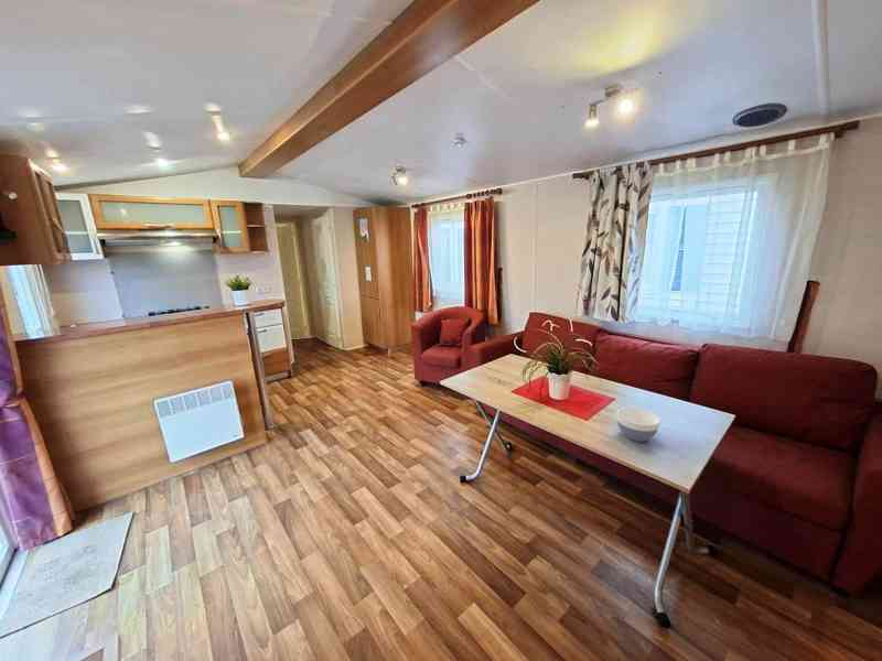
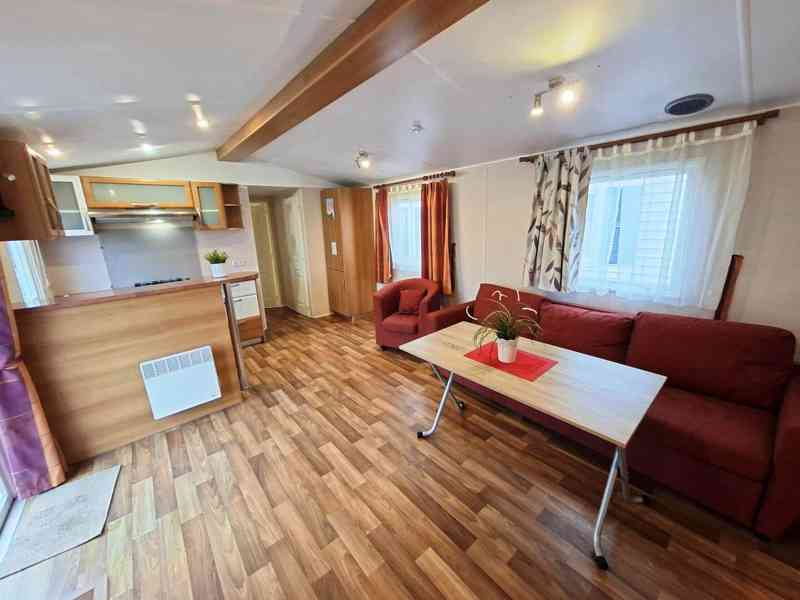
- bowl (636, 425)
